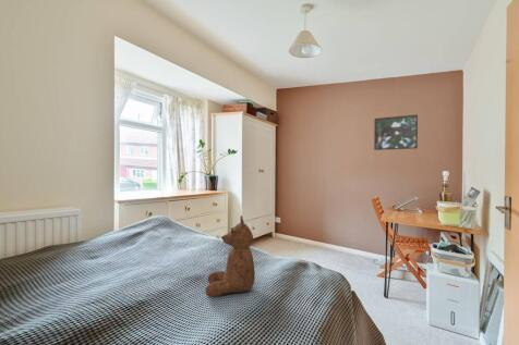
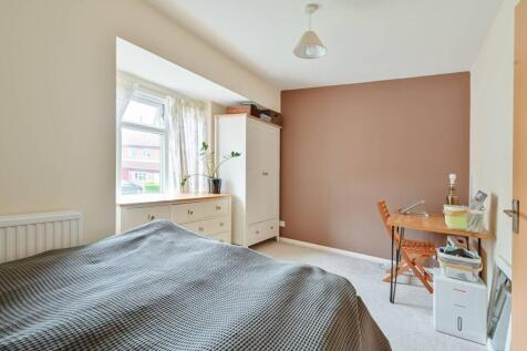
- teddy bear (230, 252)
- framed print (395, 133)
